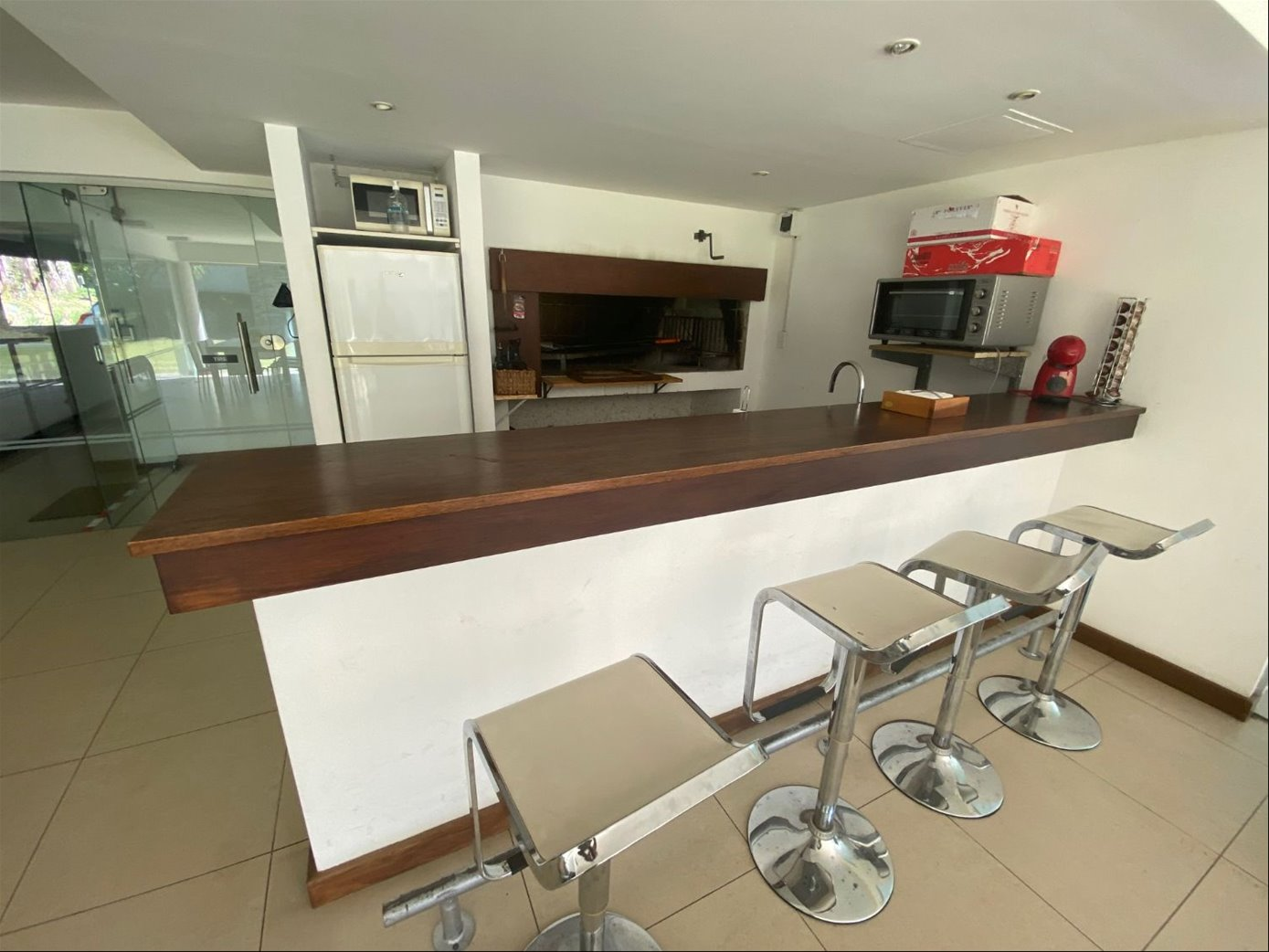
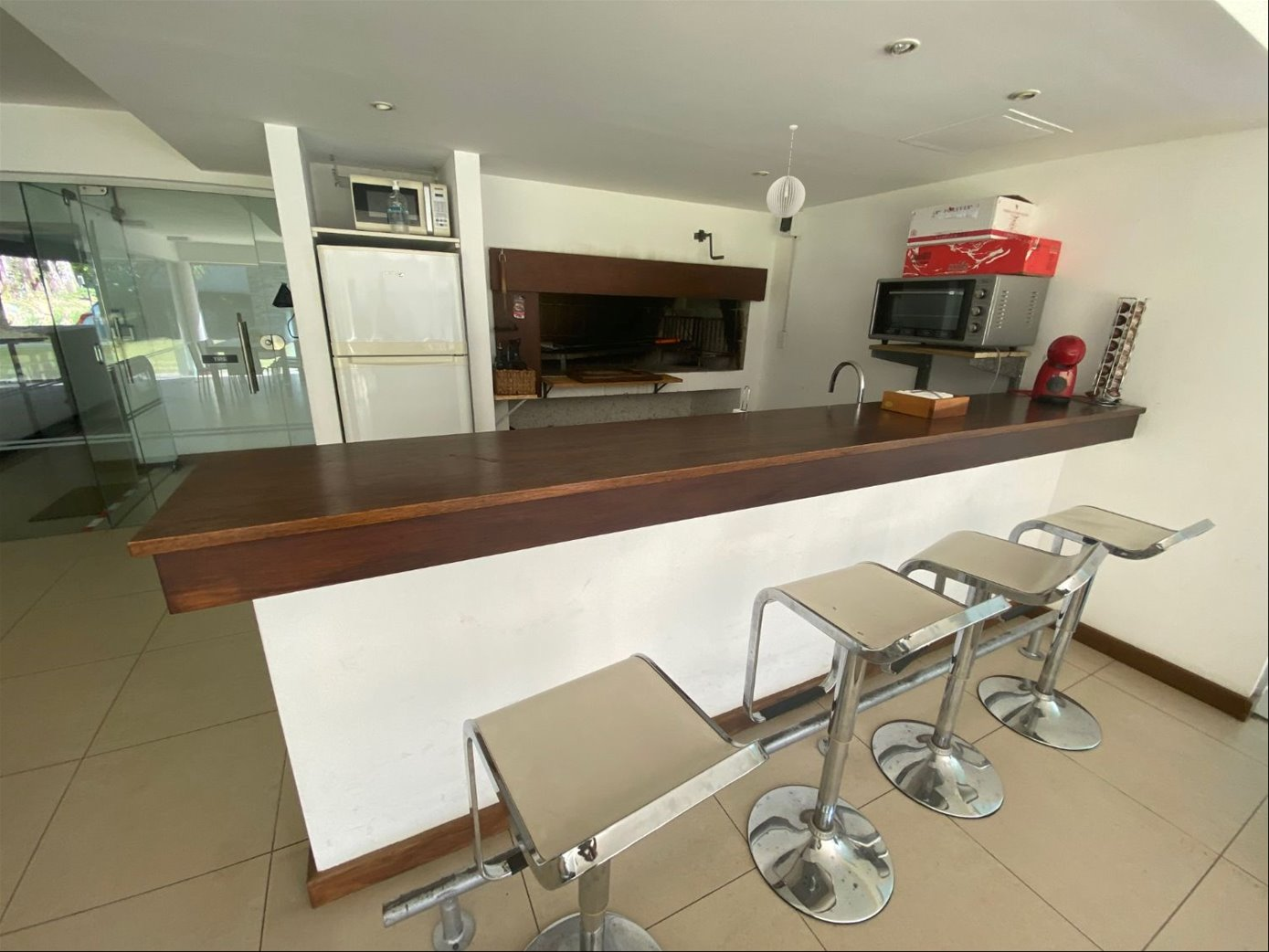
+ pendant light (788, 171)
